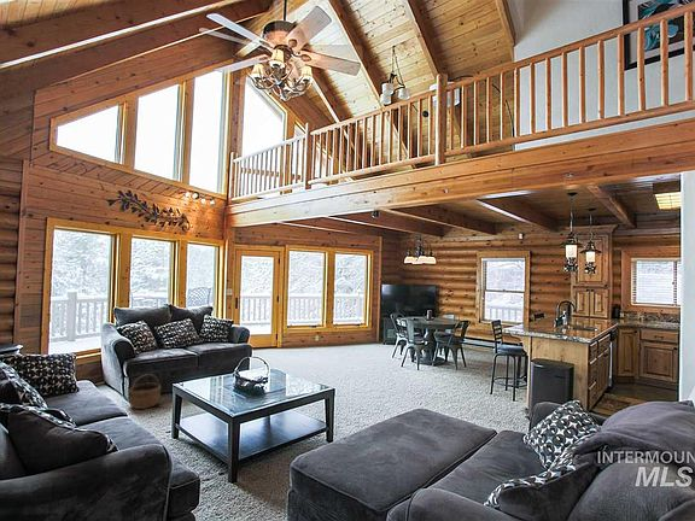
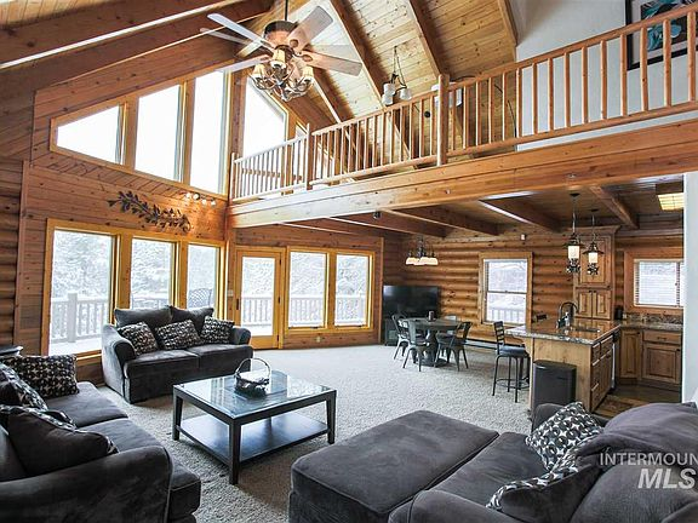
- wicker basket (145, 390)
